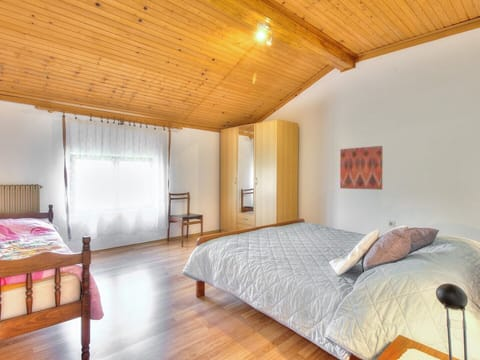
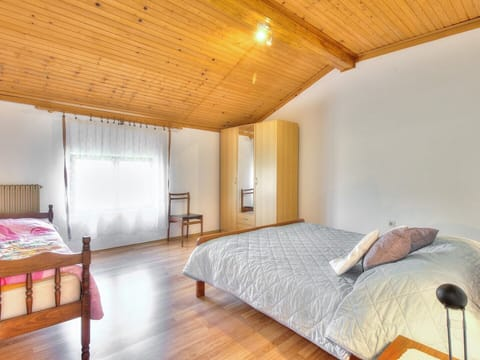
- wall art (360, 168)
